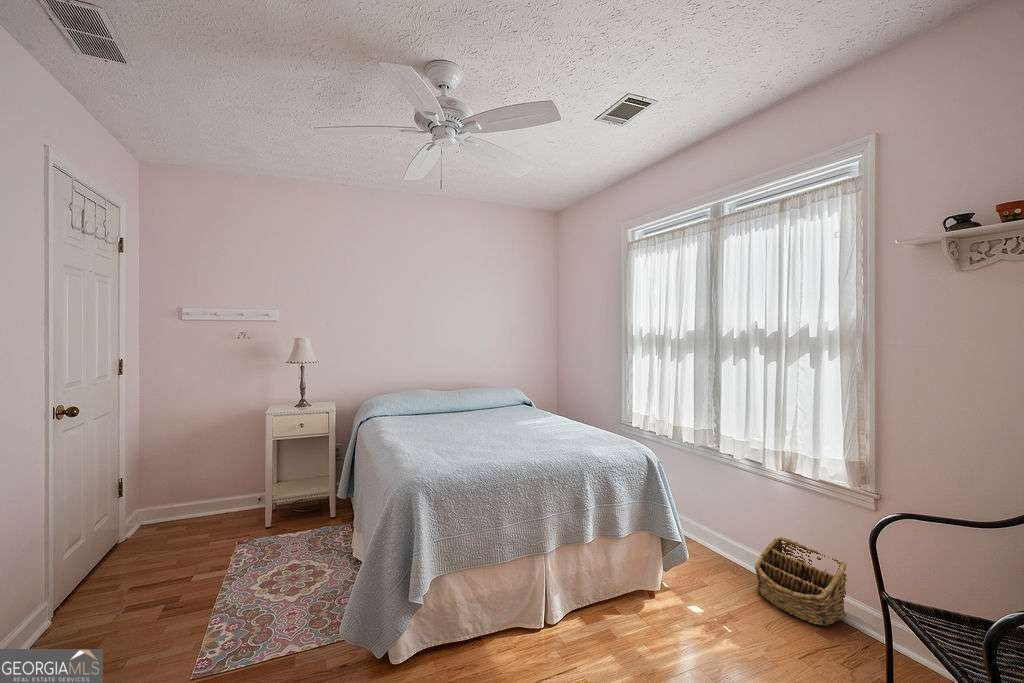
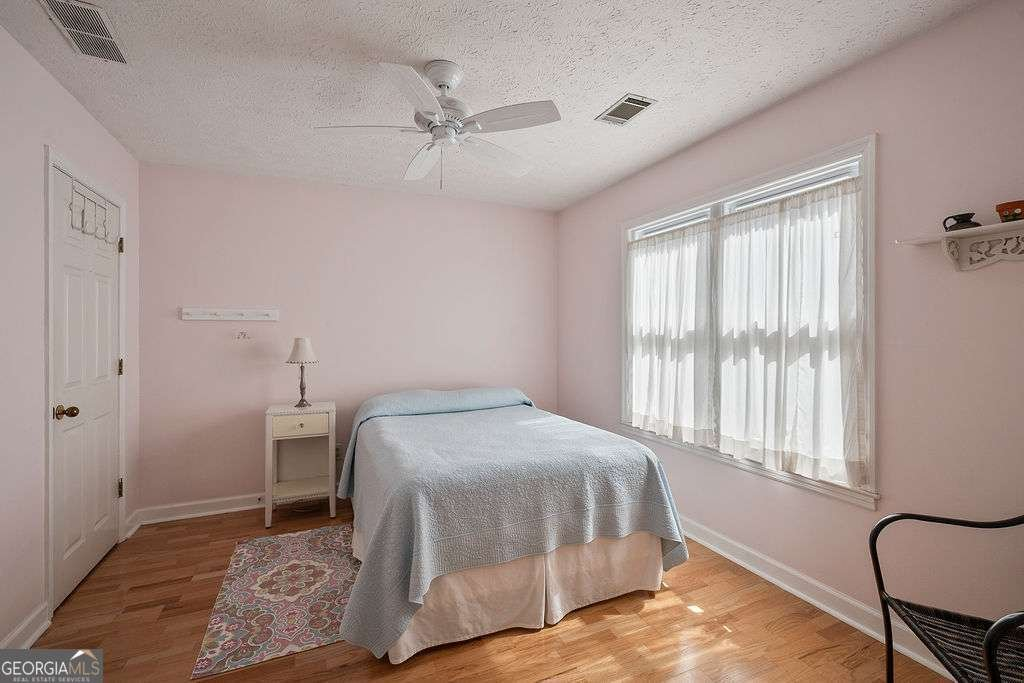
- basket (796, 577)
